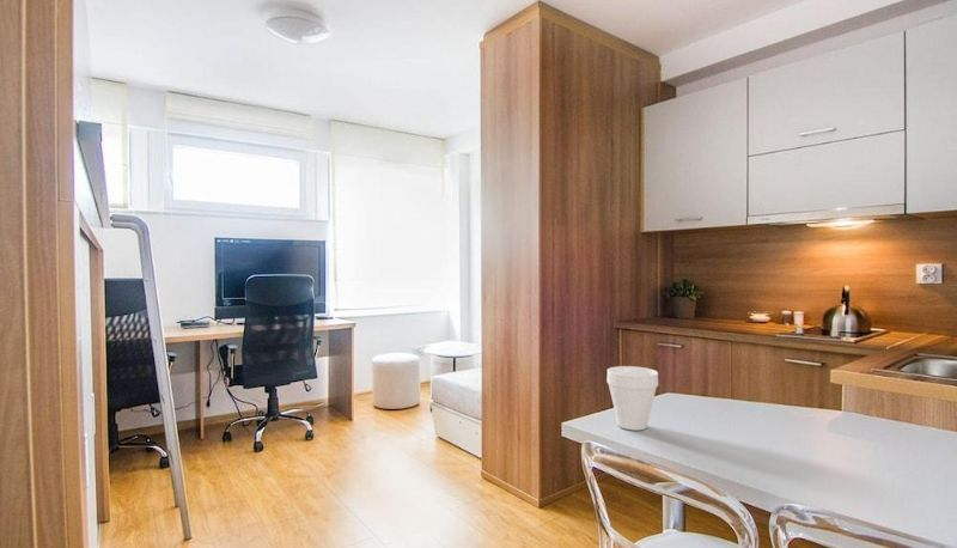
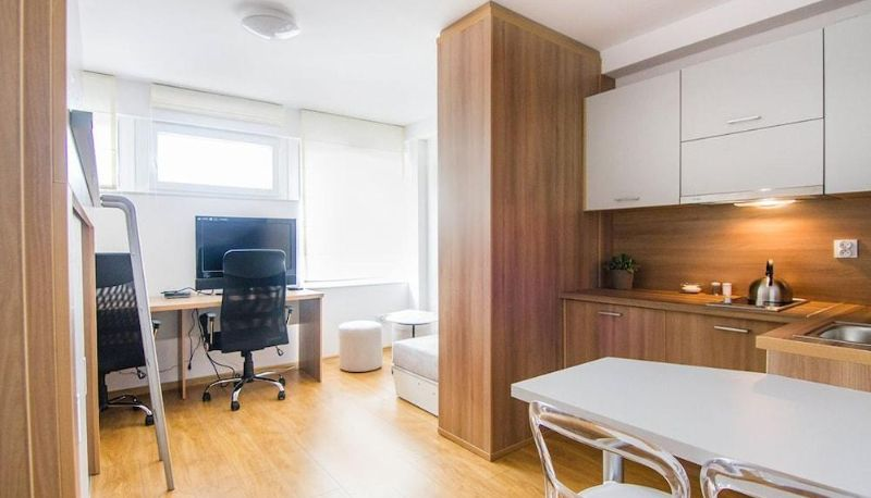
- cup (632, 397)
